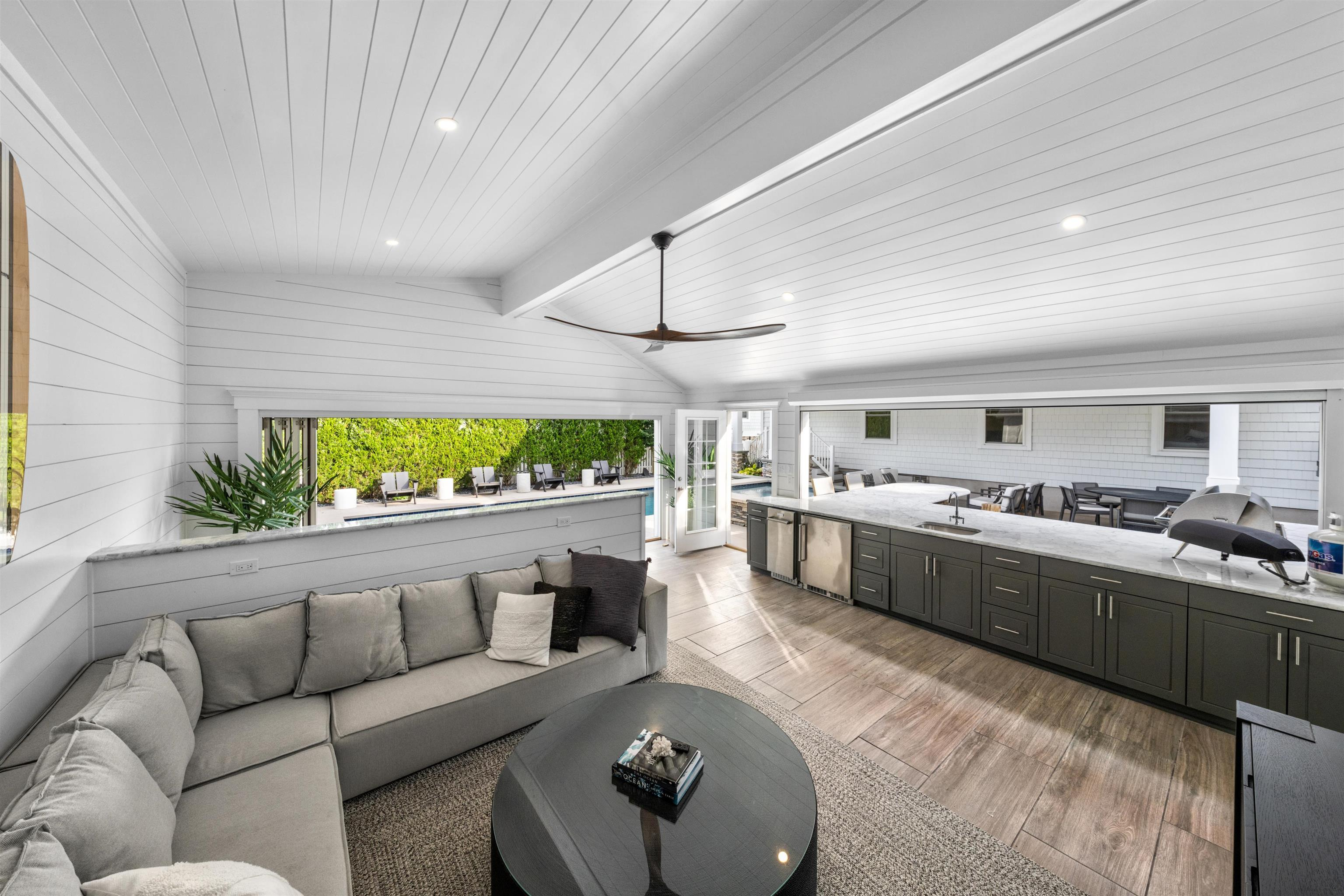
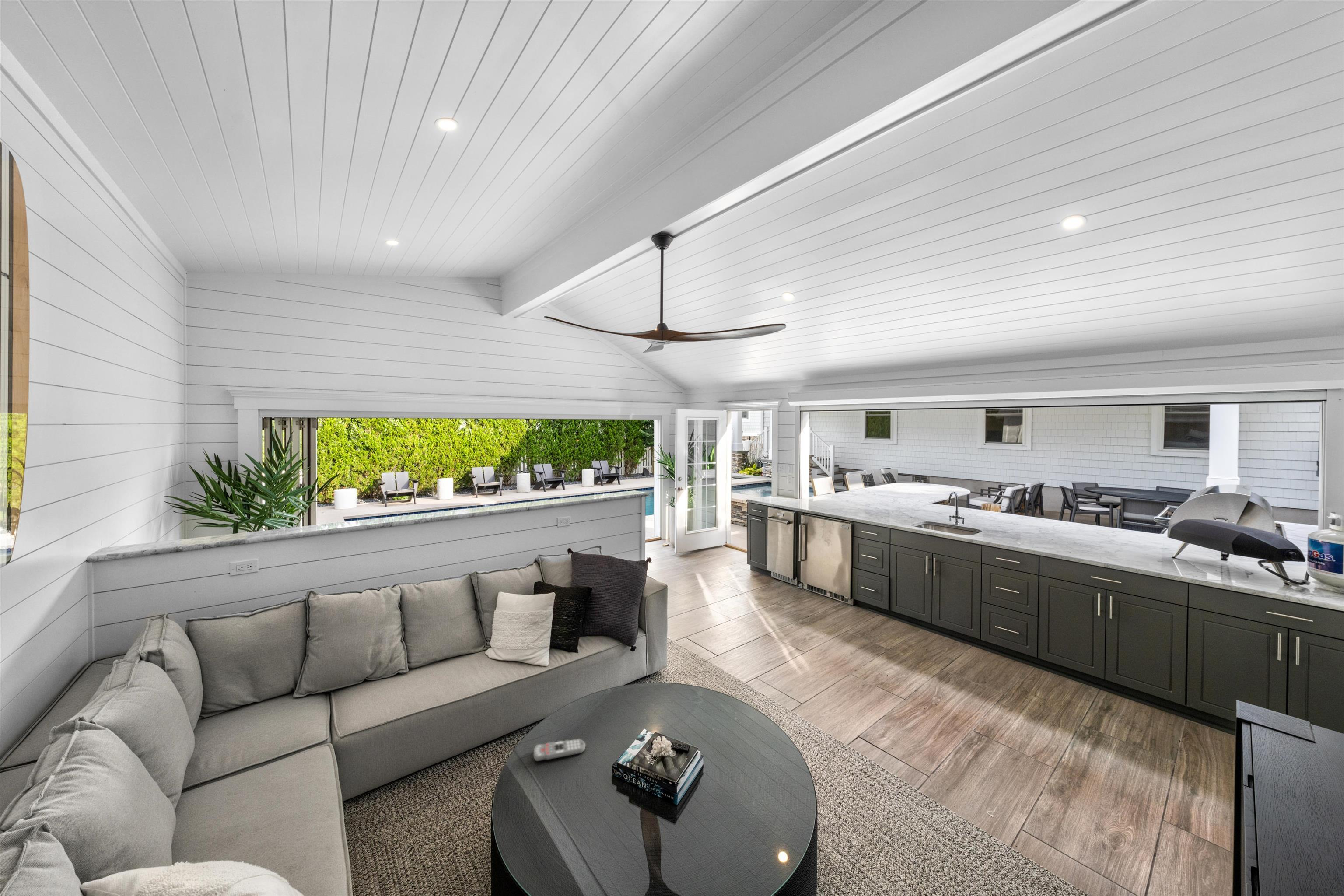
+ remote control (560, 749)
